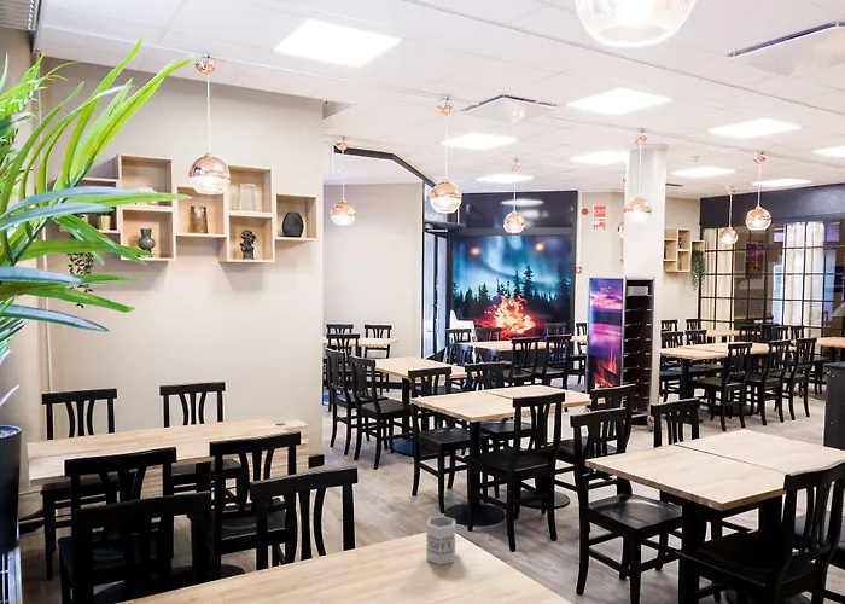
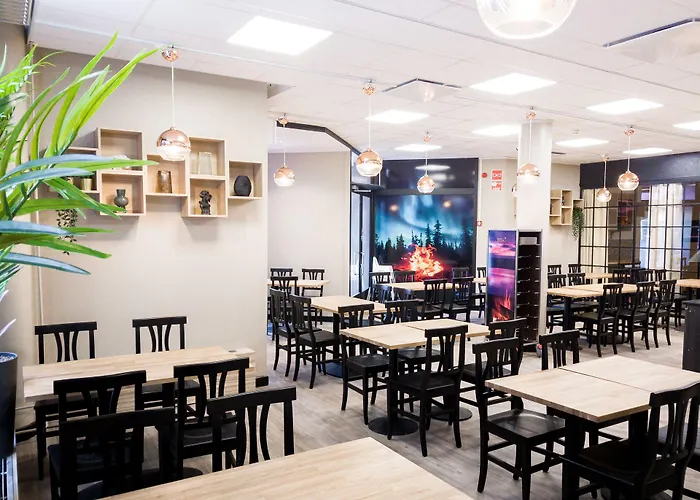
- mug (441, 539)
